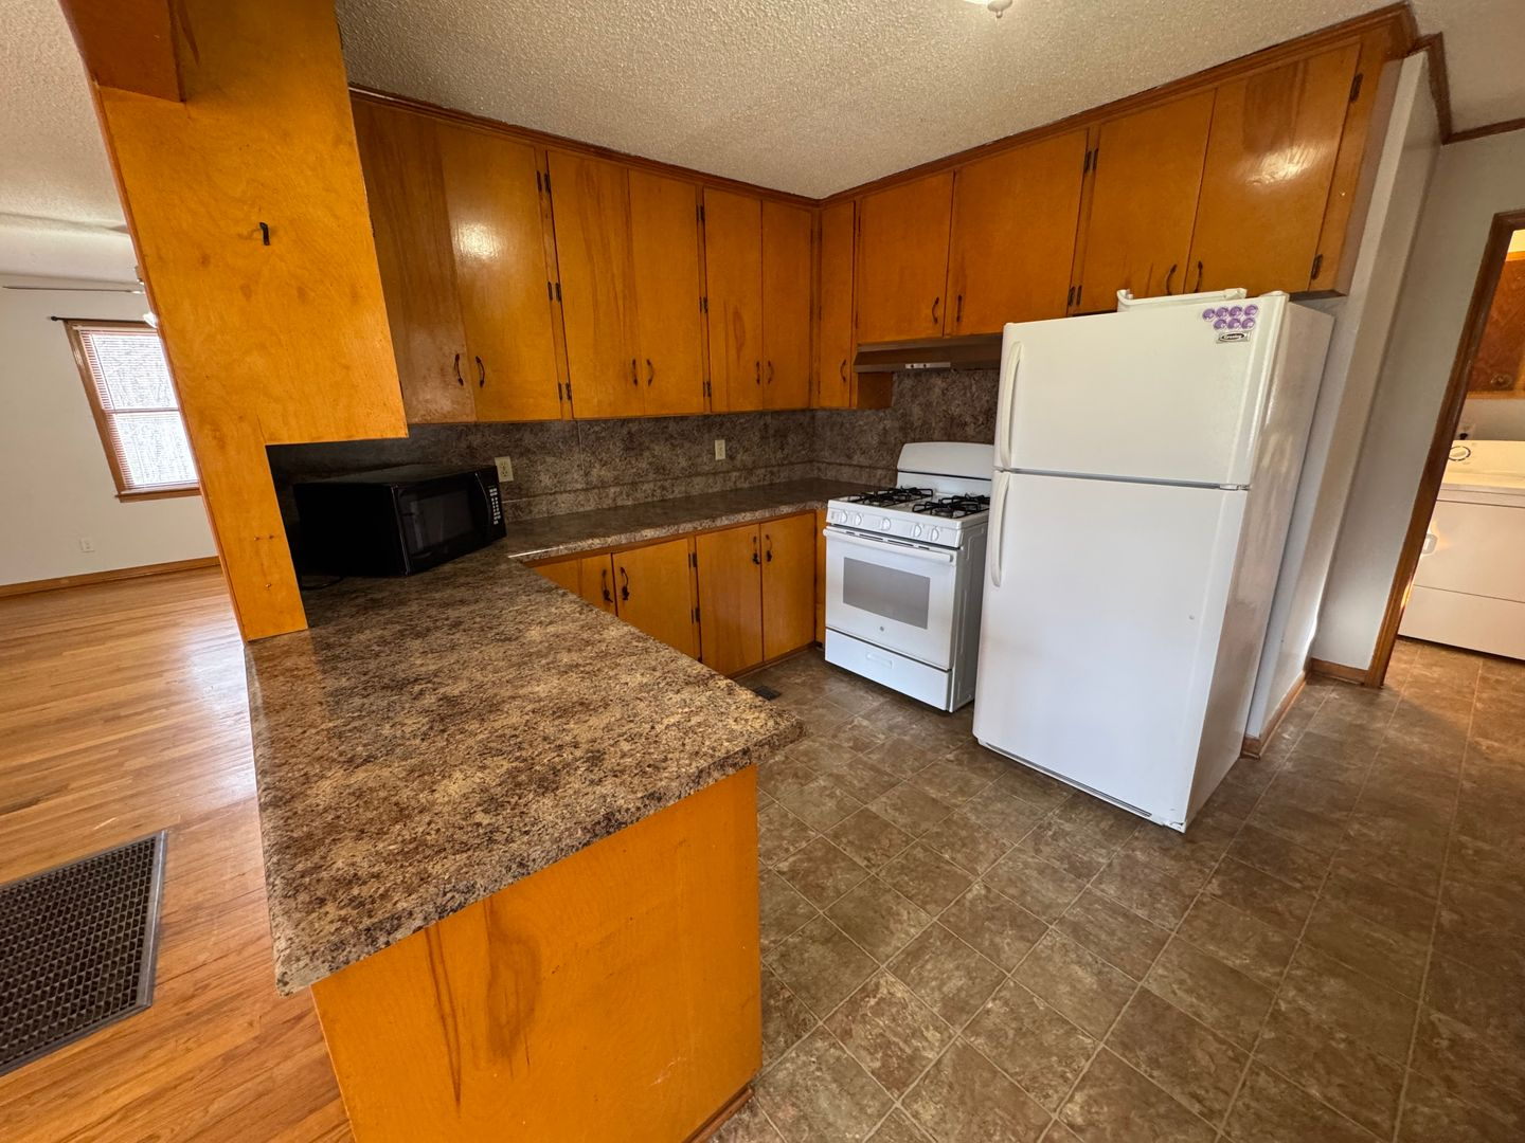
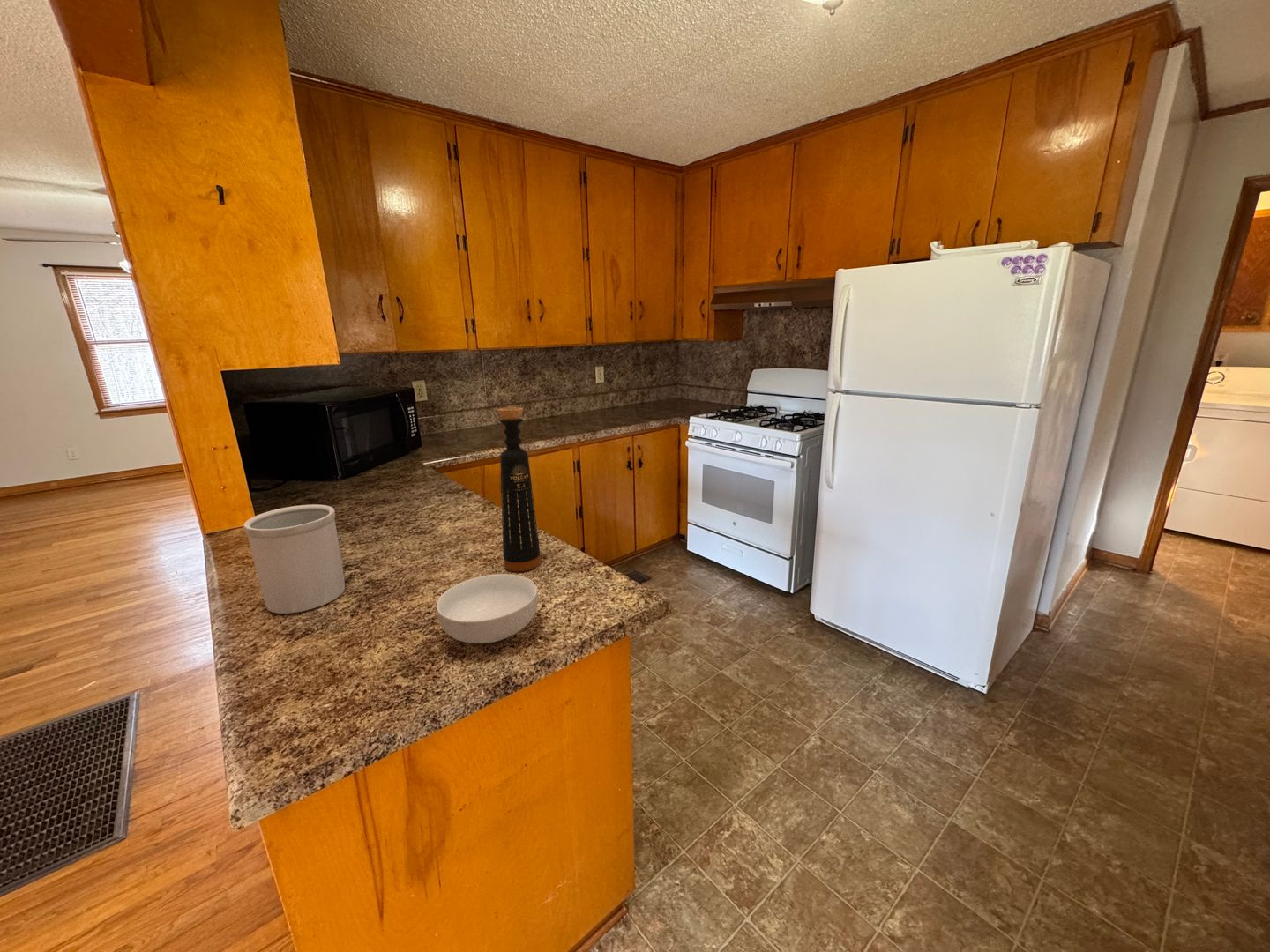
+ bottle (516, 489)
+ cereal bowl (489, 613)
+ utensil holder (298, 557)
